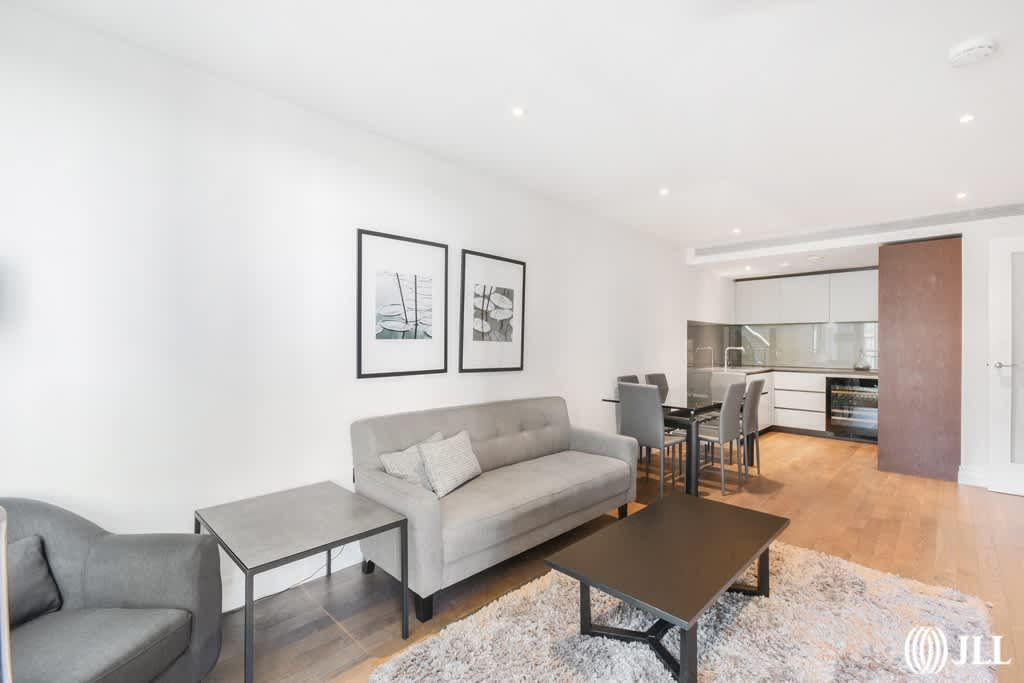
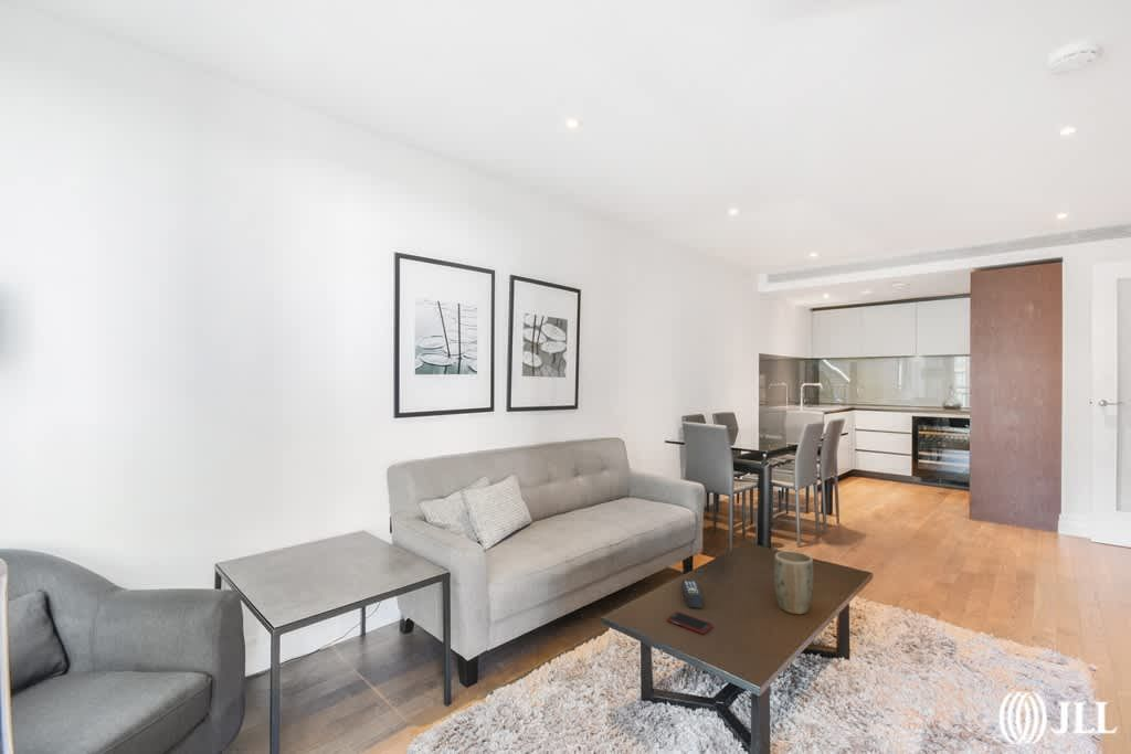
+ cell phone (689, 622)
+ plant pot (793, 582)
+ remote control (691, 591)
